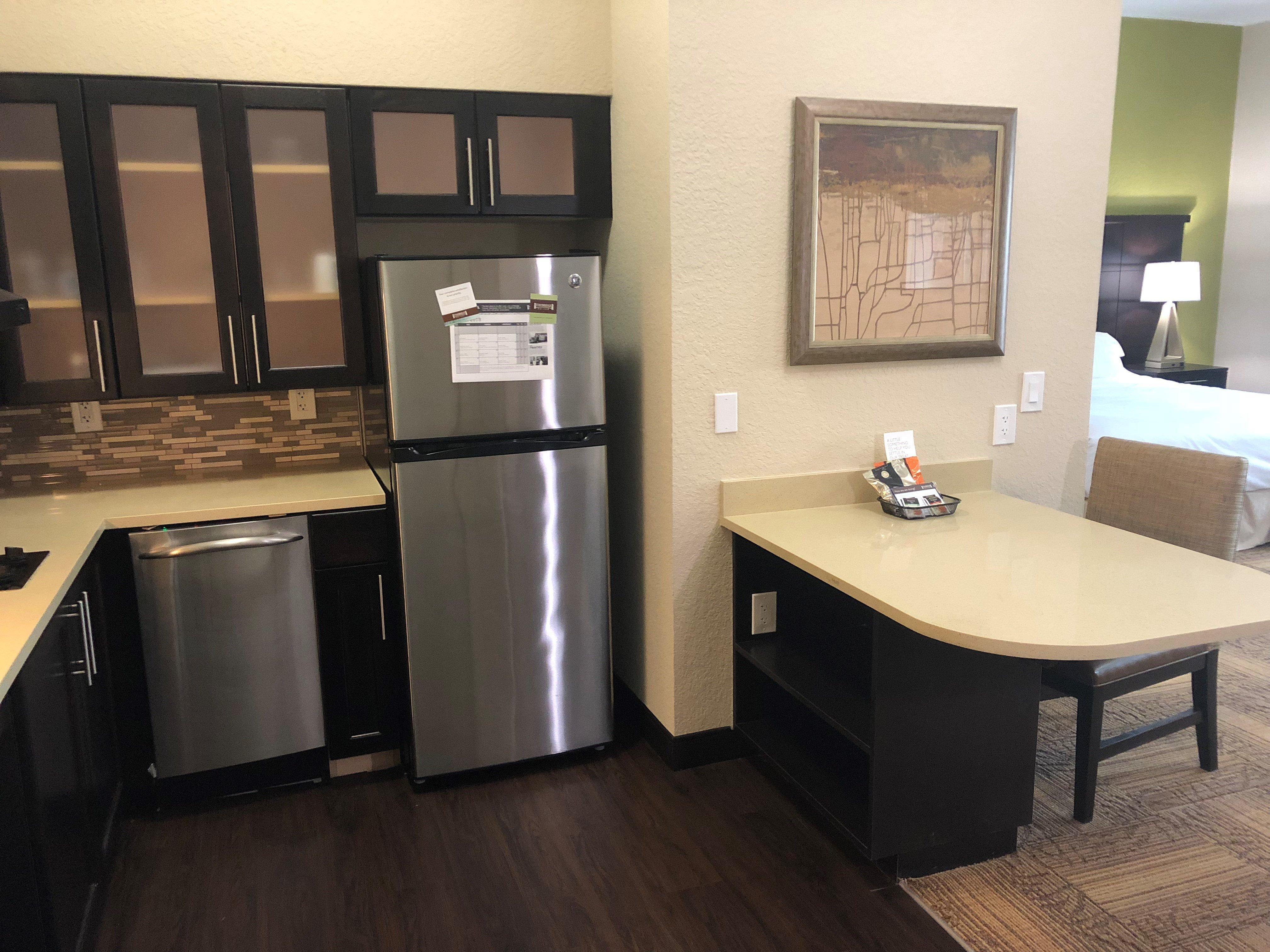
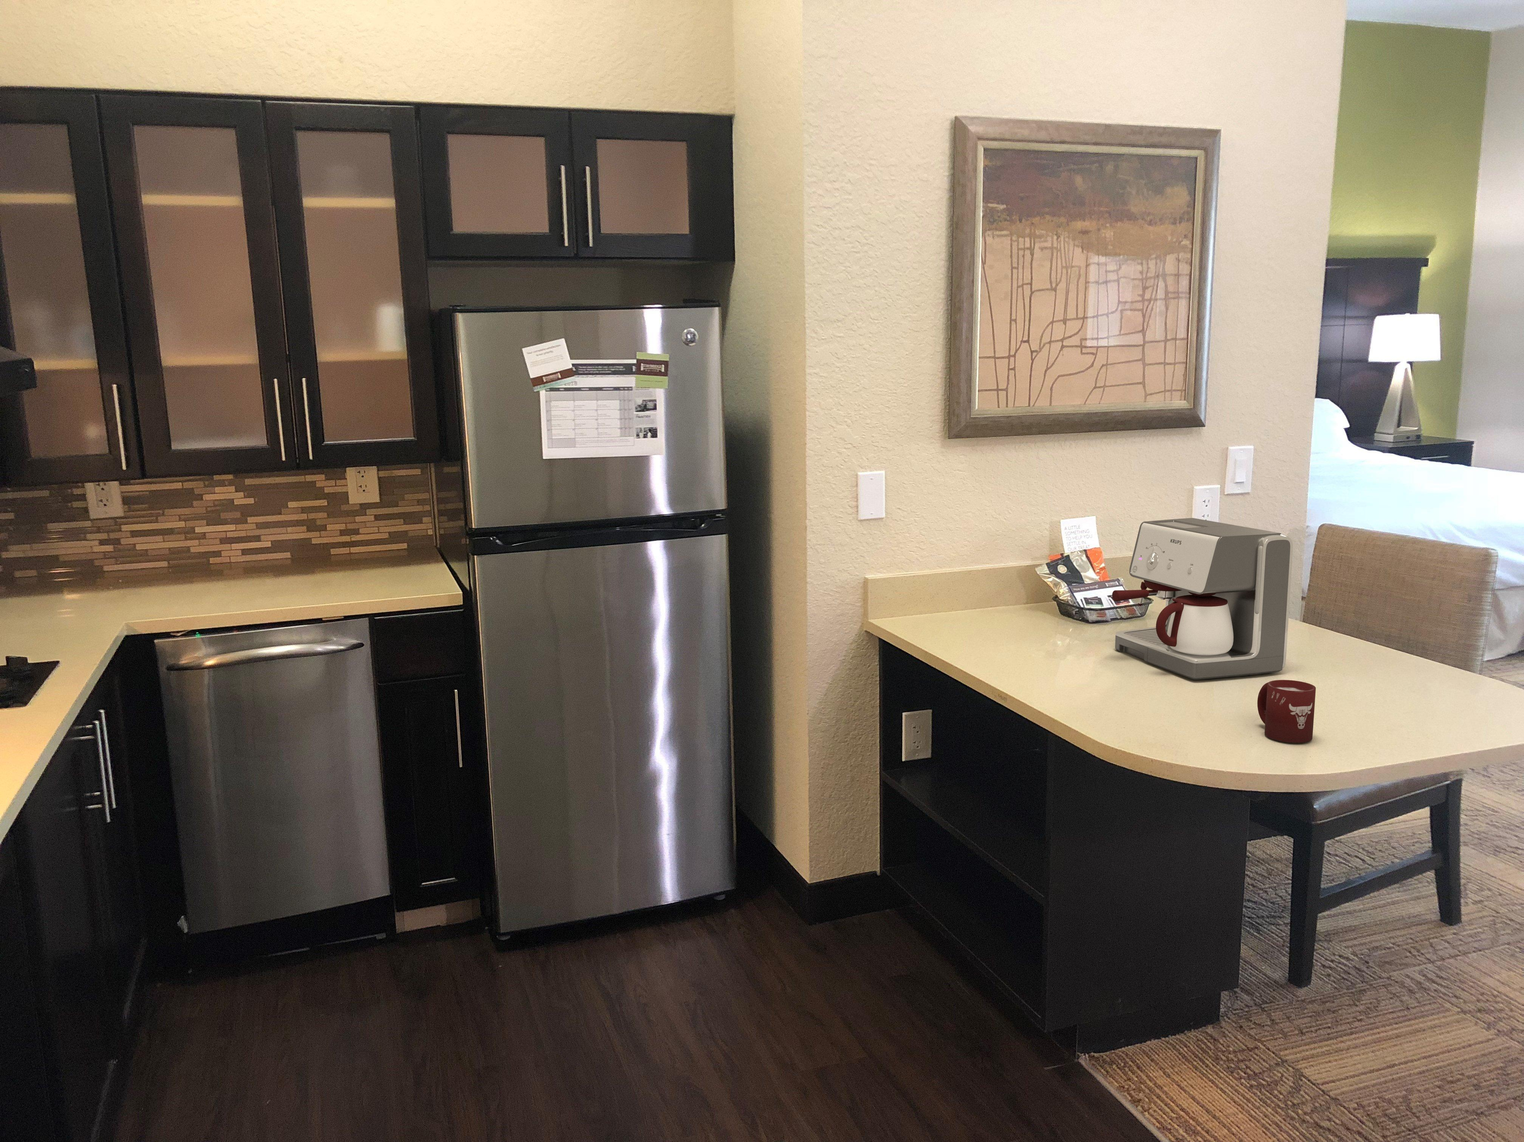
+ cup (1282, 708)
+ coffee maker (1200, 594)
